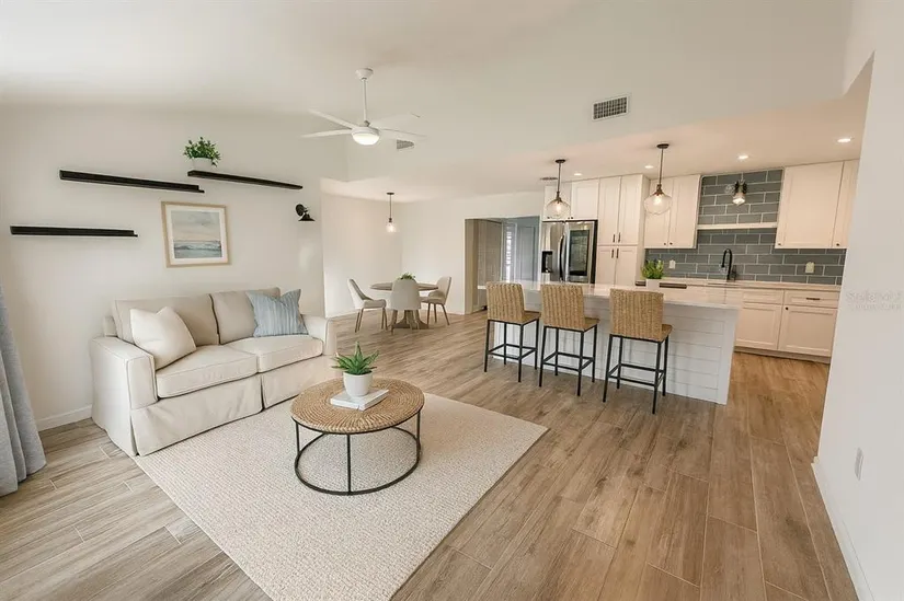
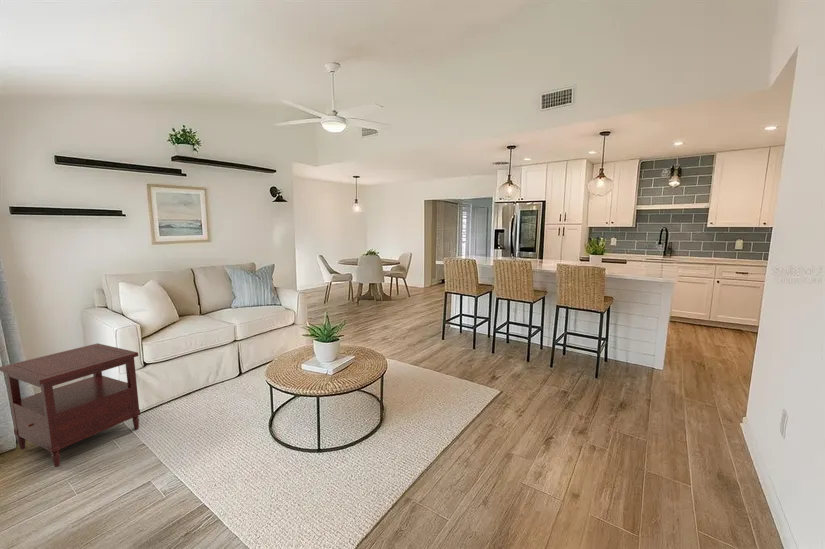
+ side table (77, 399)
